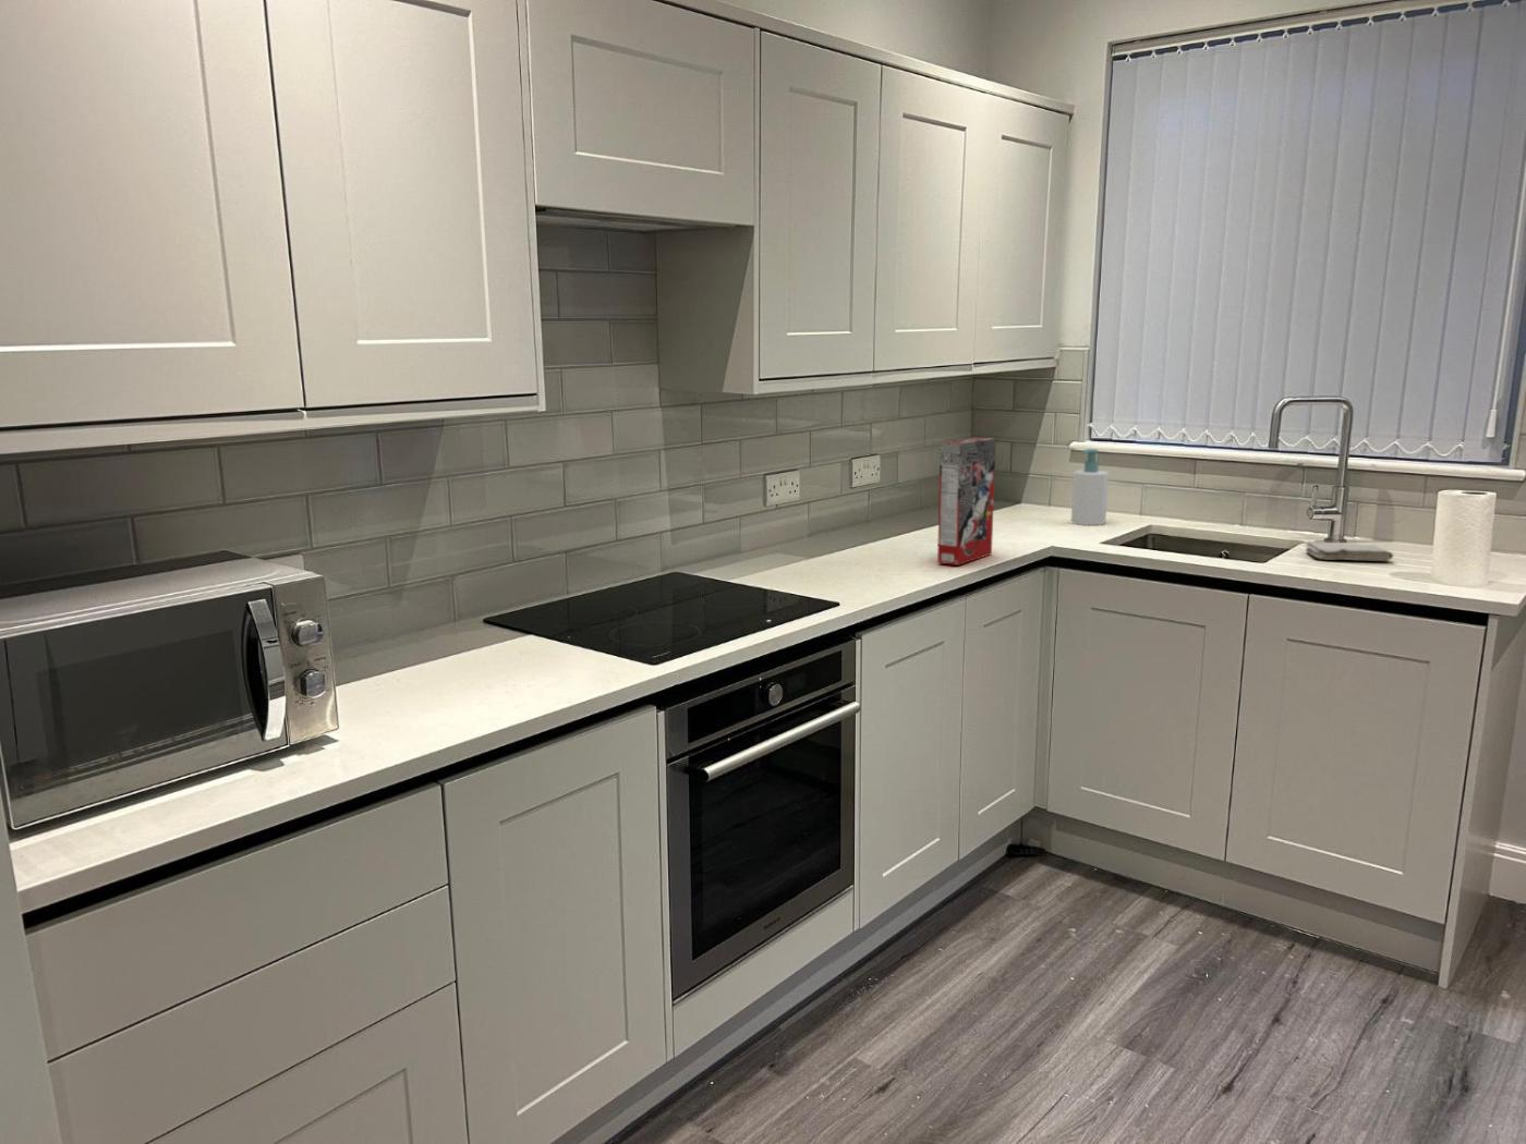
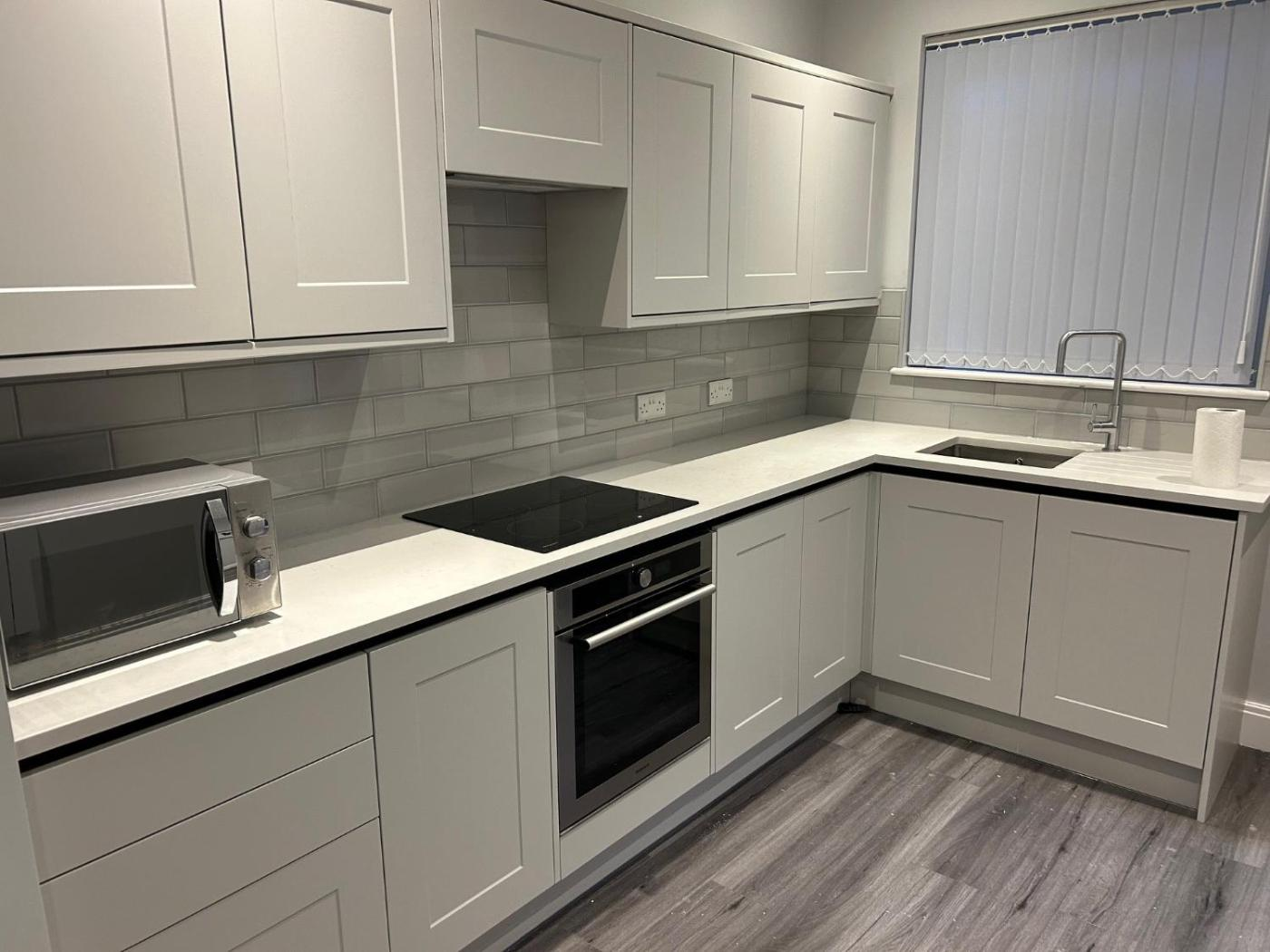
- cereal box (967, 499)
- washcloth (1347, 550)
- soap bottle (1090, 485)
